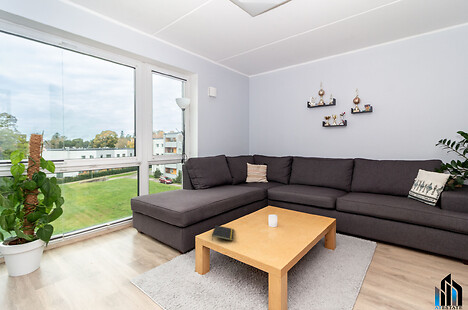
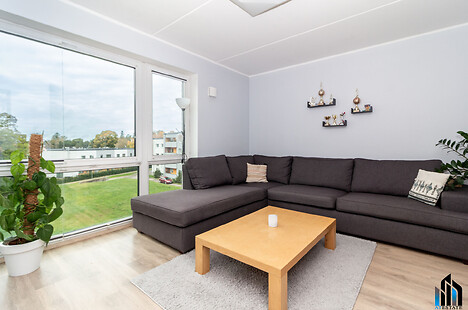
- notepad (223, 232)
